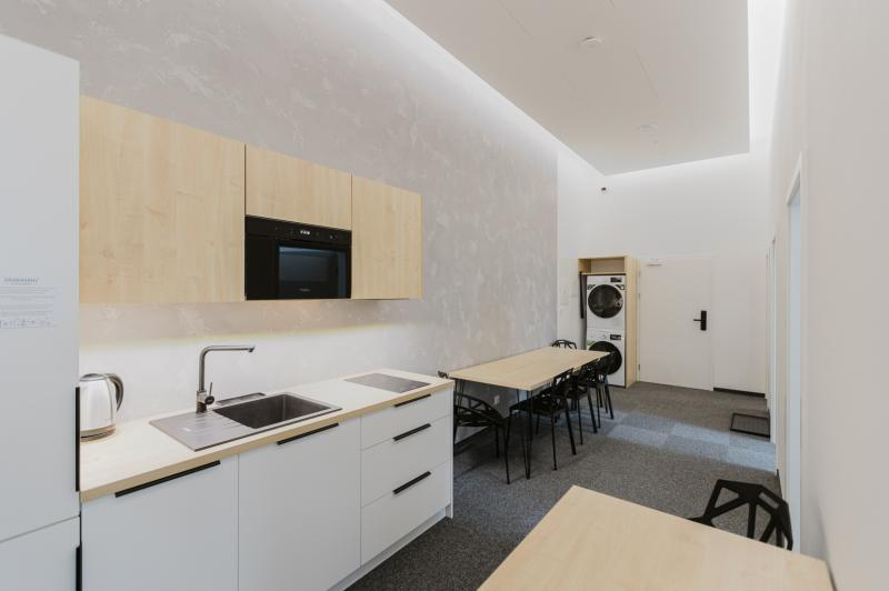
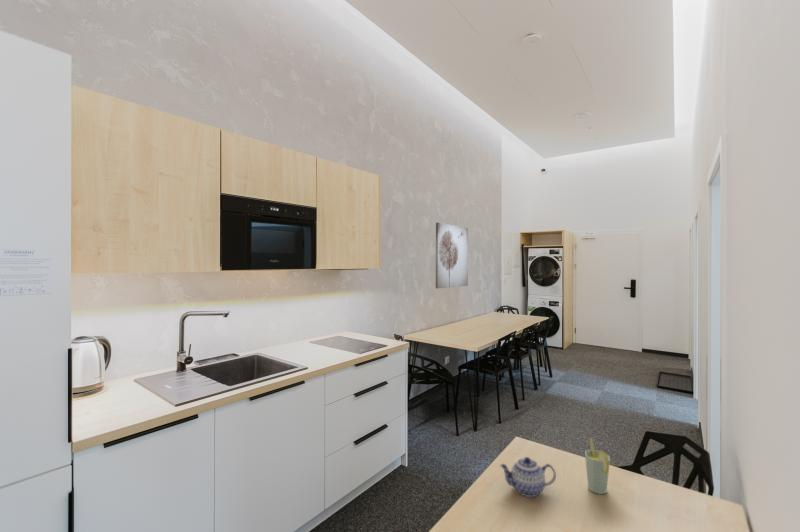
+ teapot (527, 474)
+ wall art (452, 256)
+ cup (598, 468)
